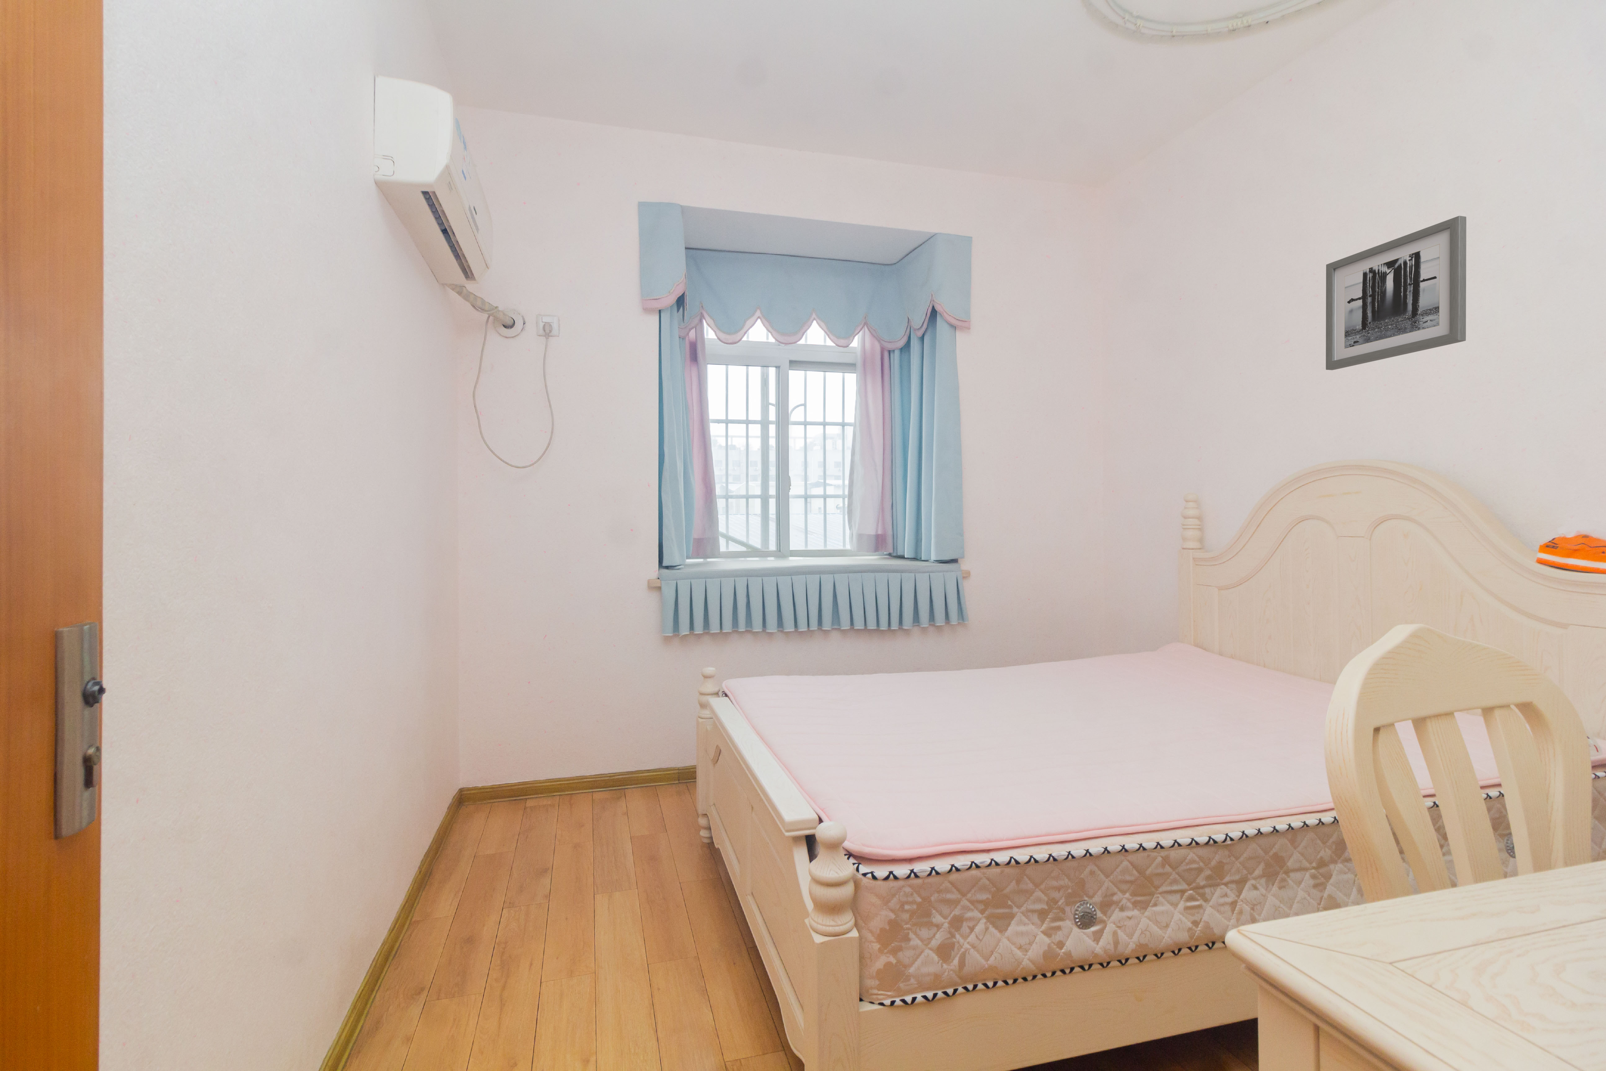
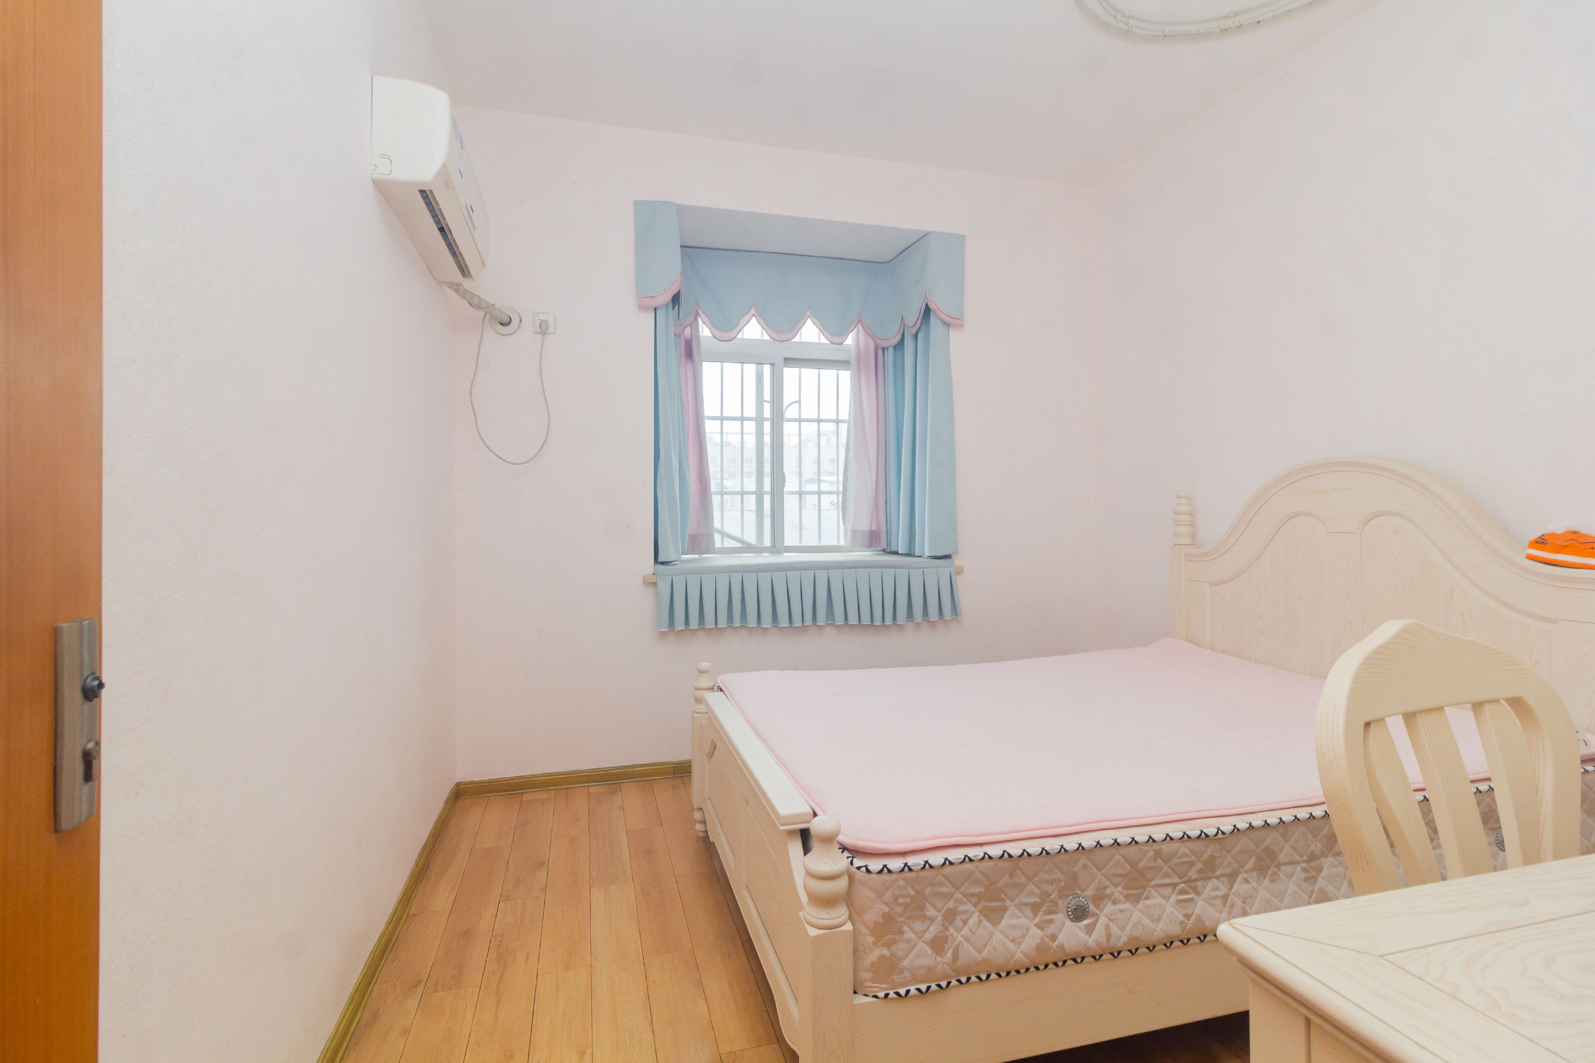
- wall art (1390, 299)
